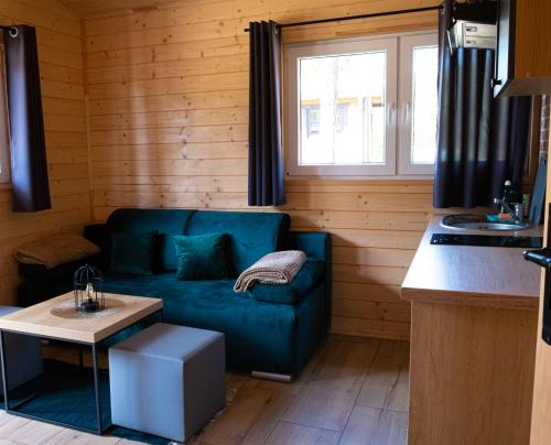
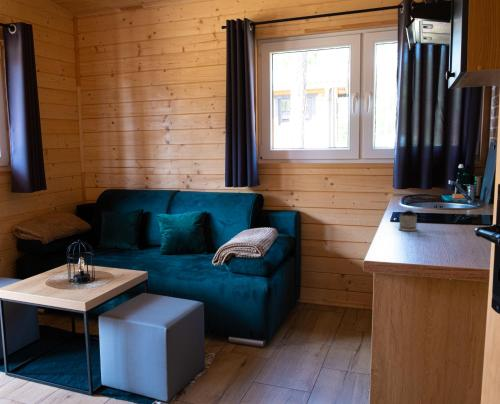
+ tea glass holder (407, 220)
